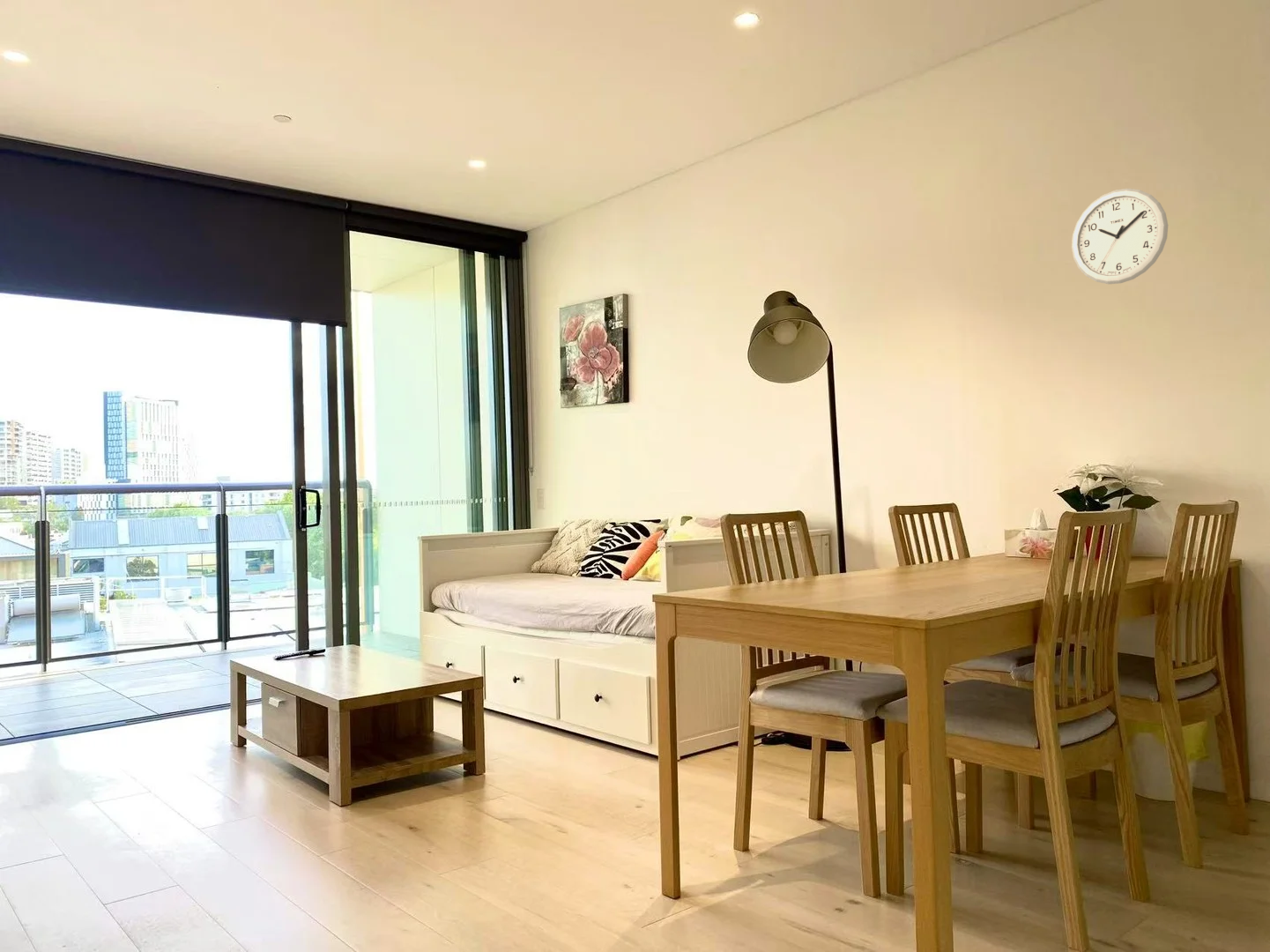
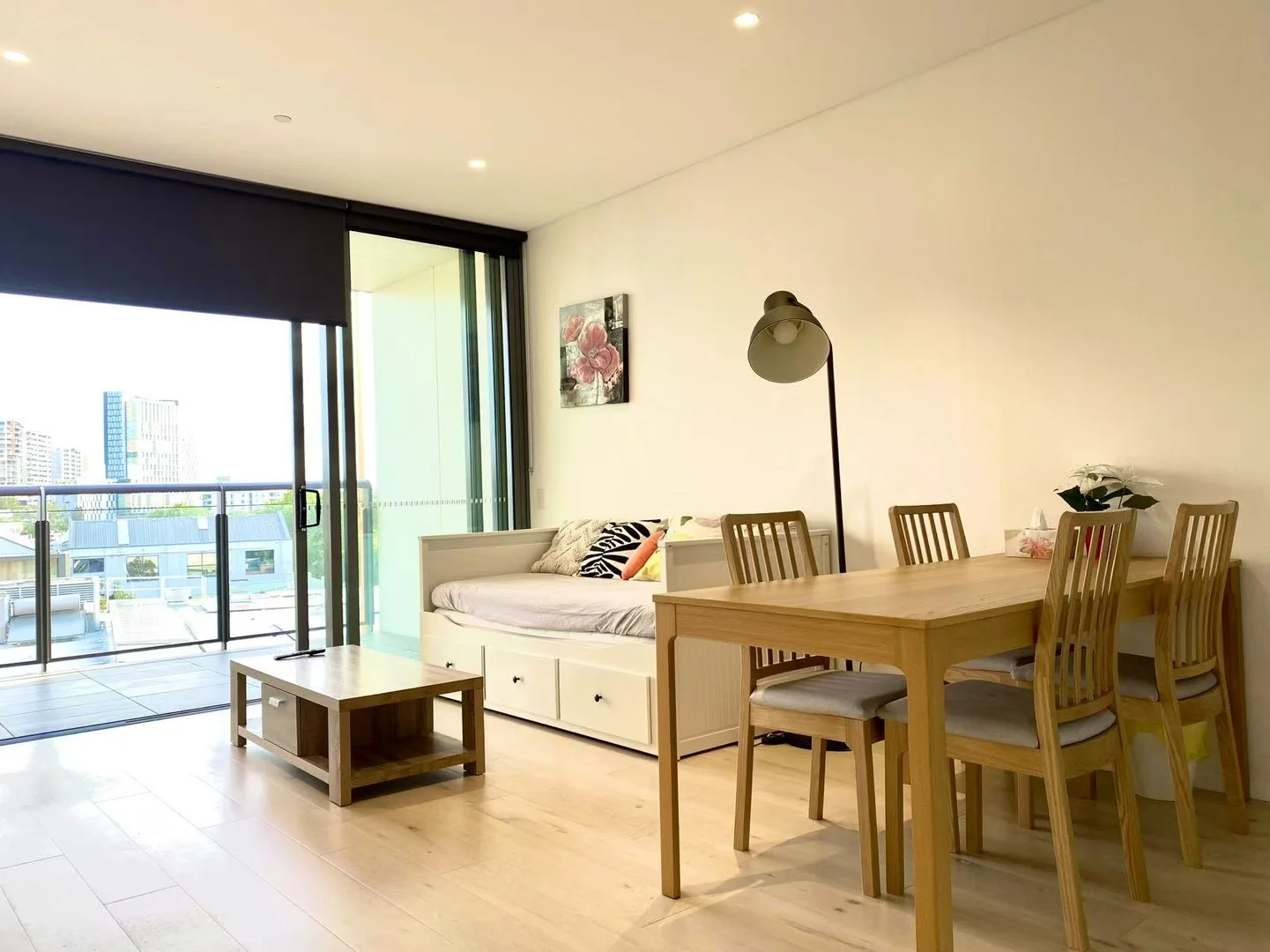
- wall clock (1117, 236)
